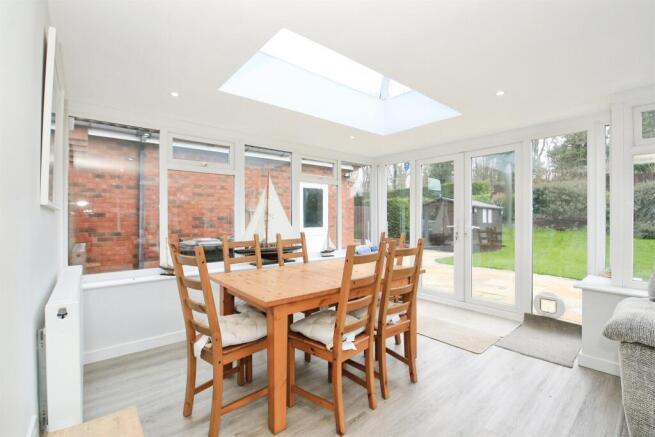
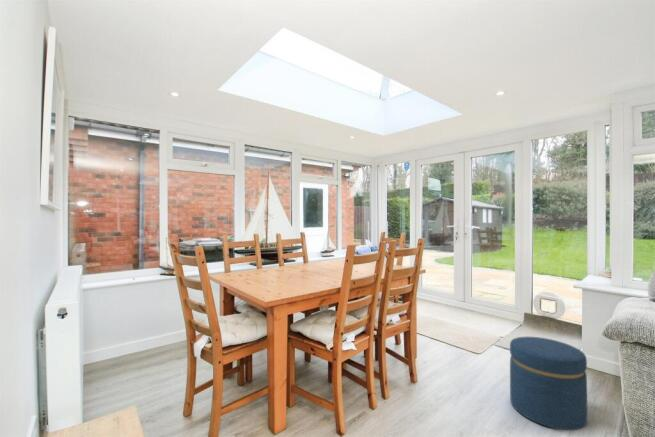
+ ottoman (546, 377)
